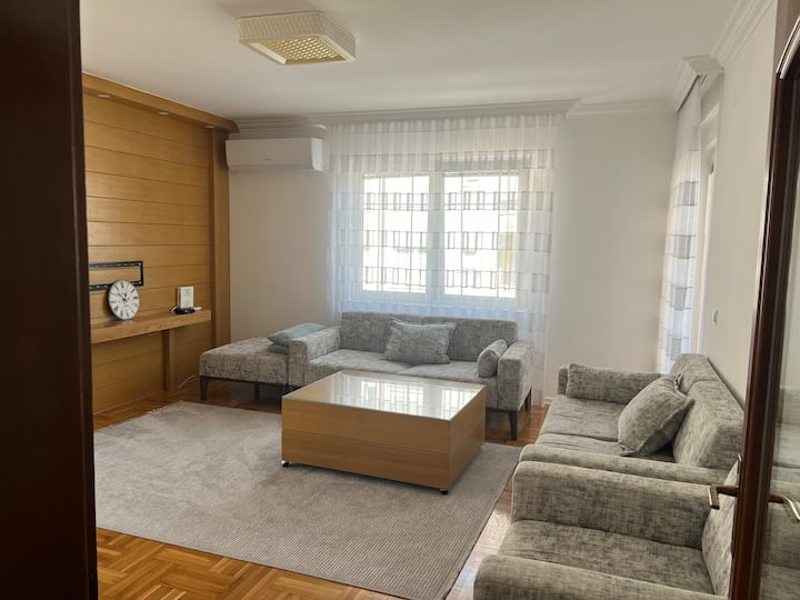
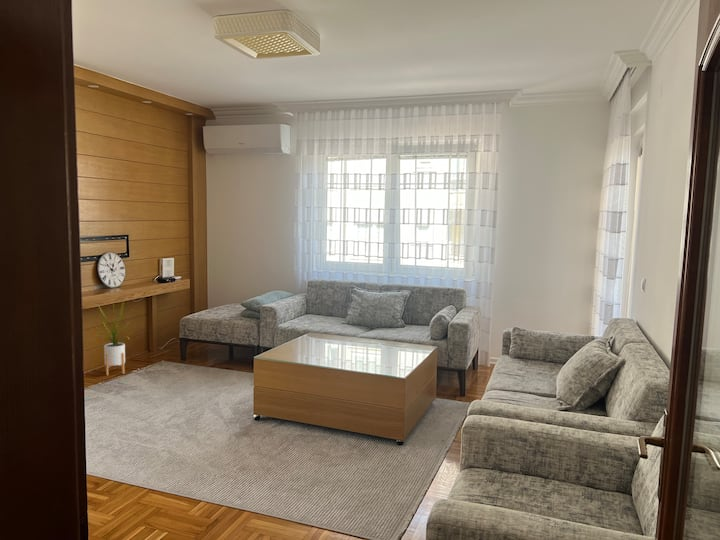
+ house plant (114, 335)
